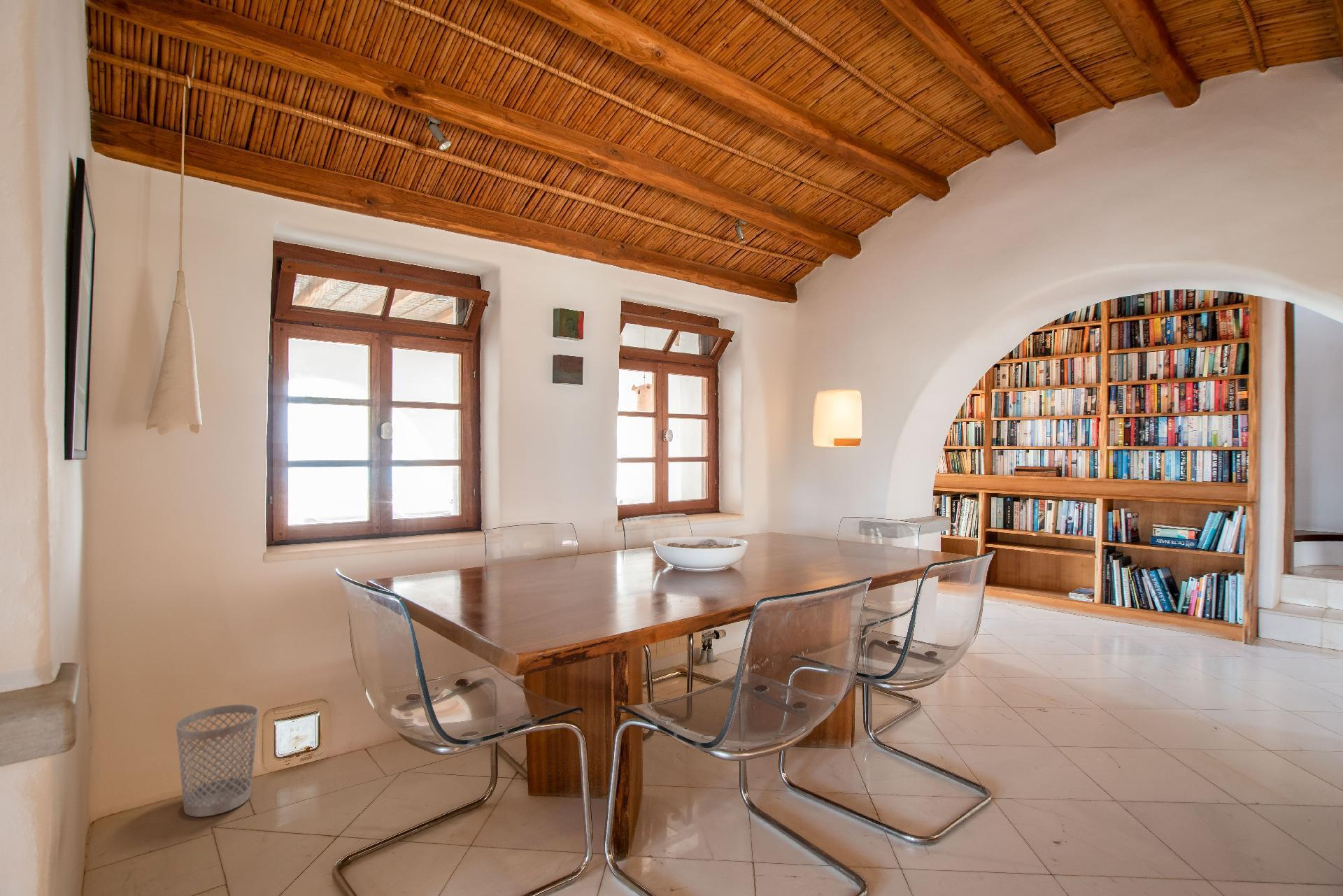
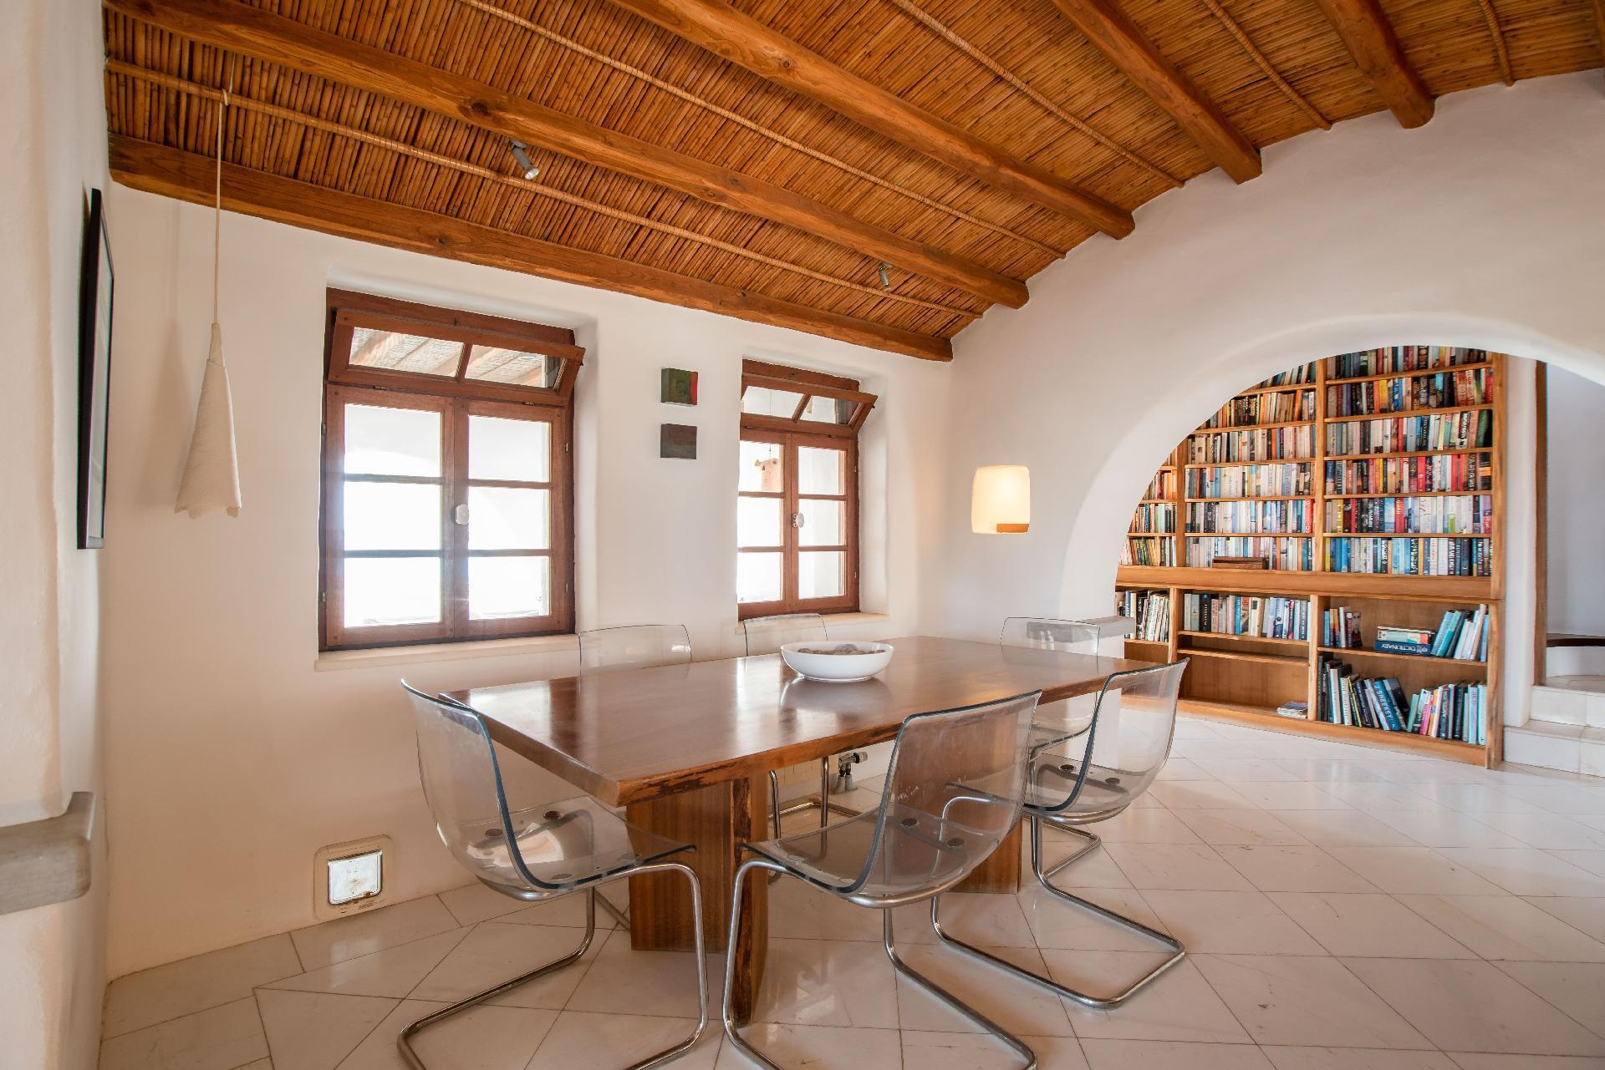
- wastebasket (218, 760)
